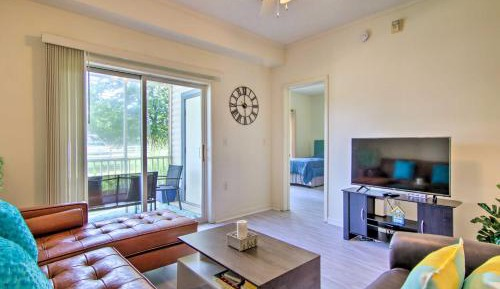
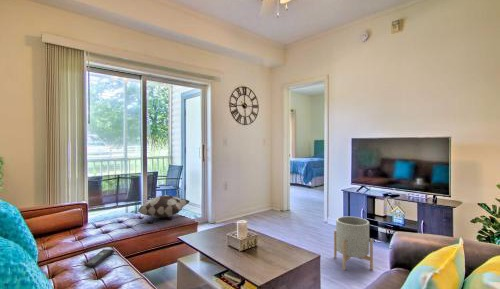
+ remote control (100, 257)
+ planter (352, 241)
+ decorative pillow (162, 206)
